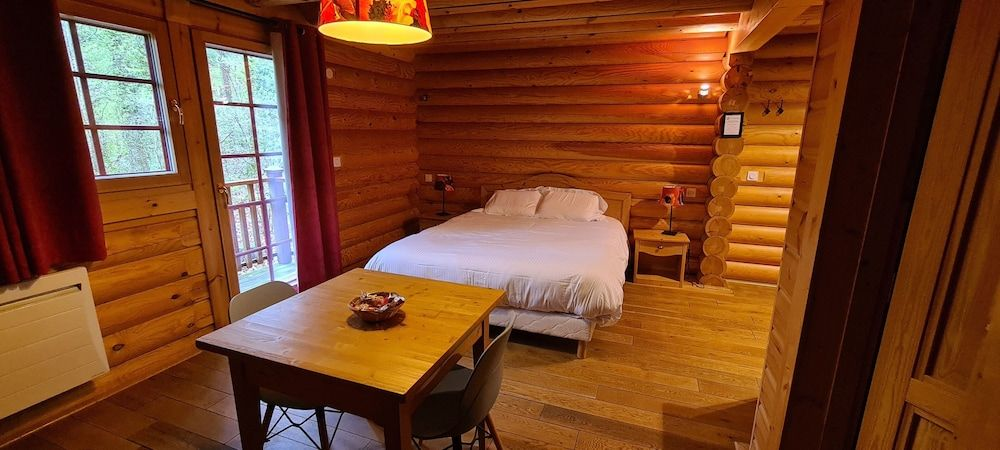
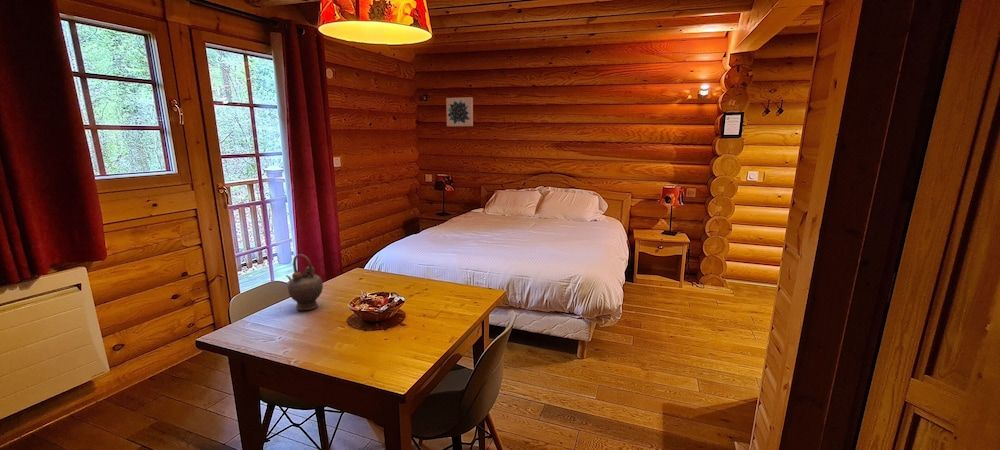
+ wall art (459, 112)
+ teapot (302, 280)
